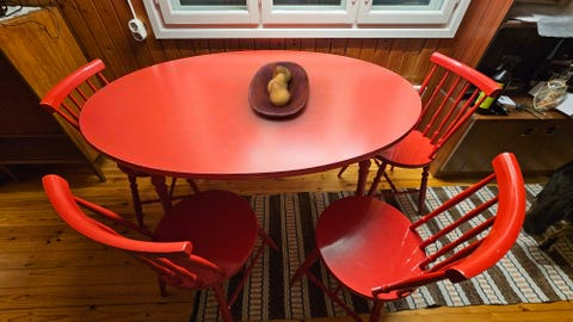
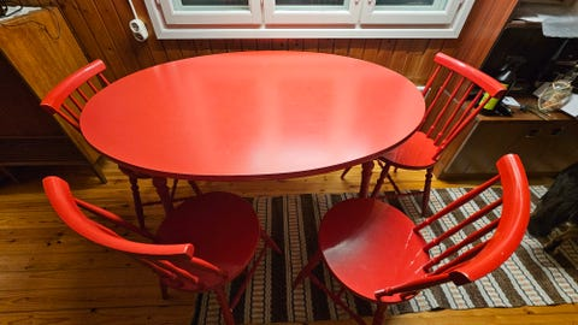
- fruit bowl (279, 86)
